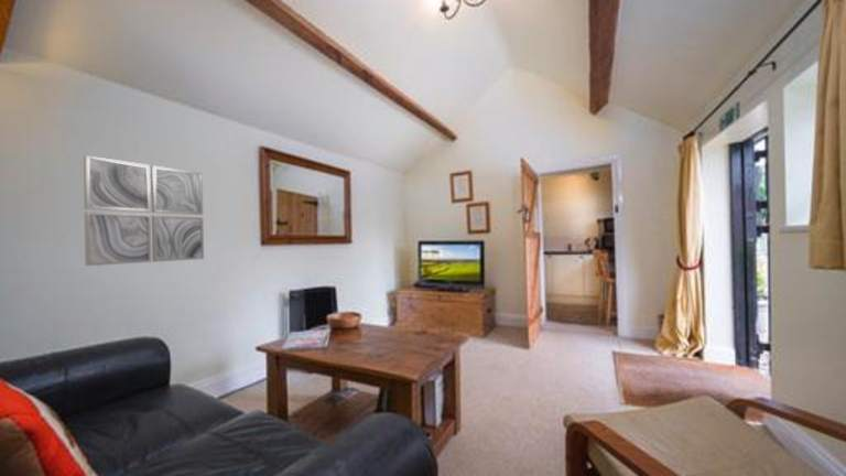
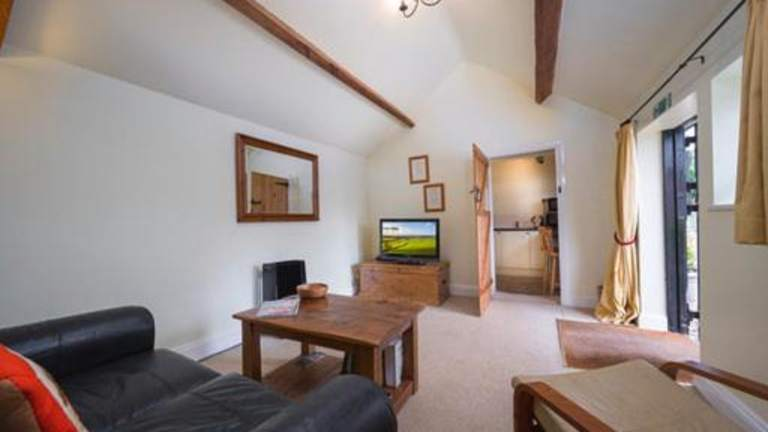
- wall art (150, 215)
